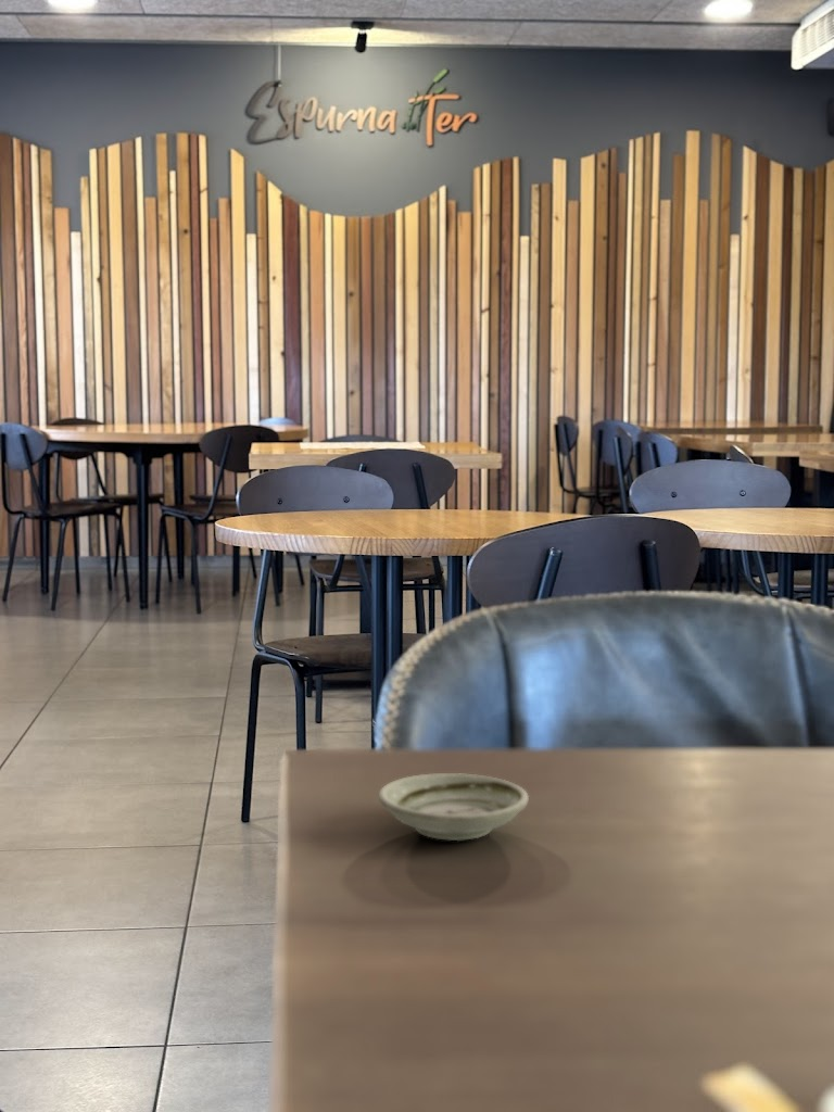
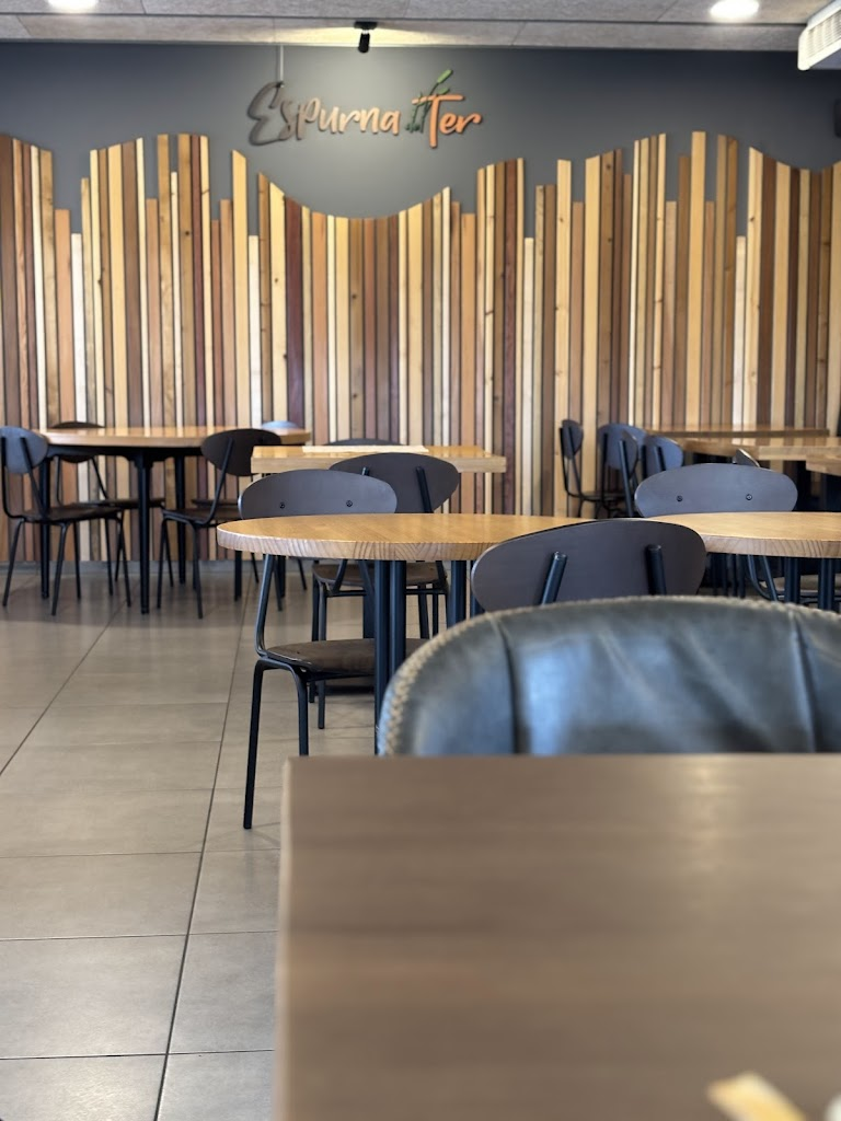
- saucer (453, 810)
